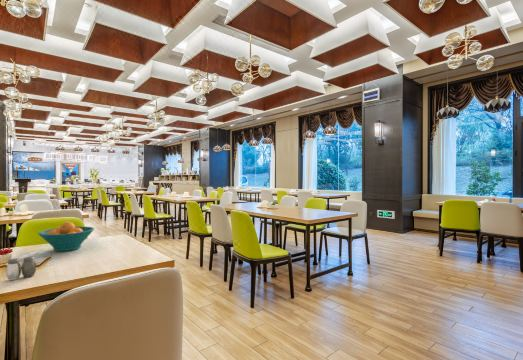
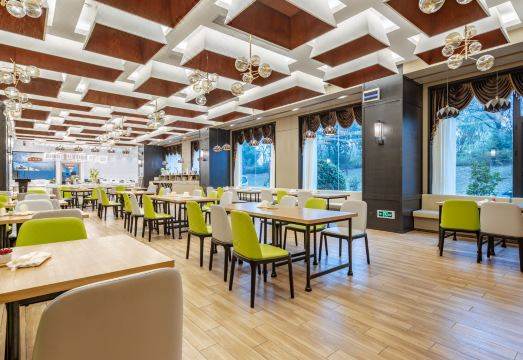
- salt and pepper shaker (20, 267)
- fruit bowl (67, 235)
